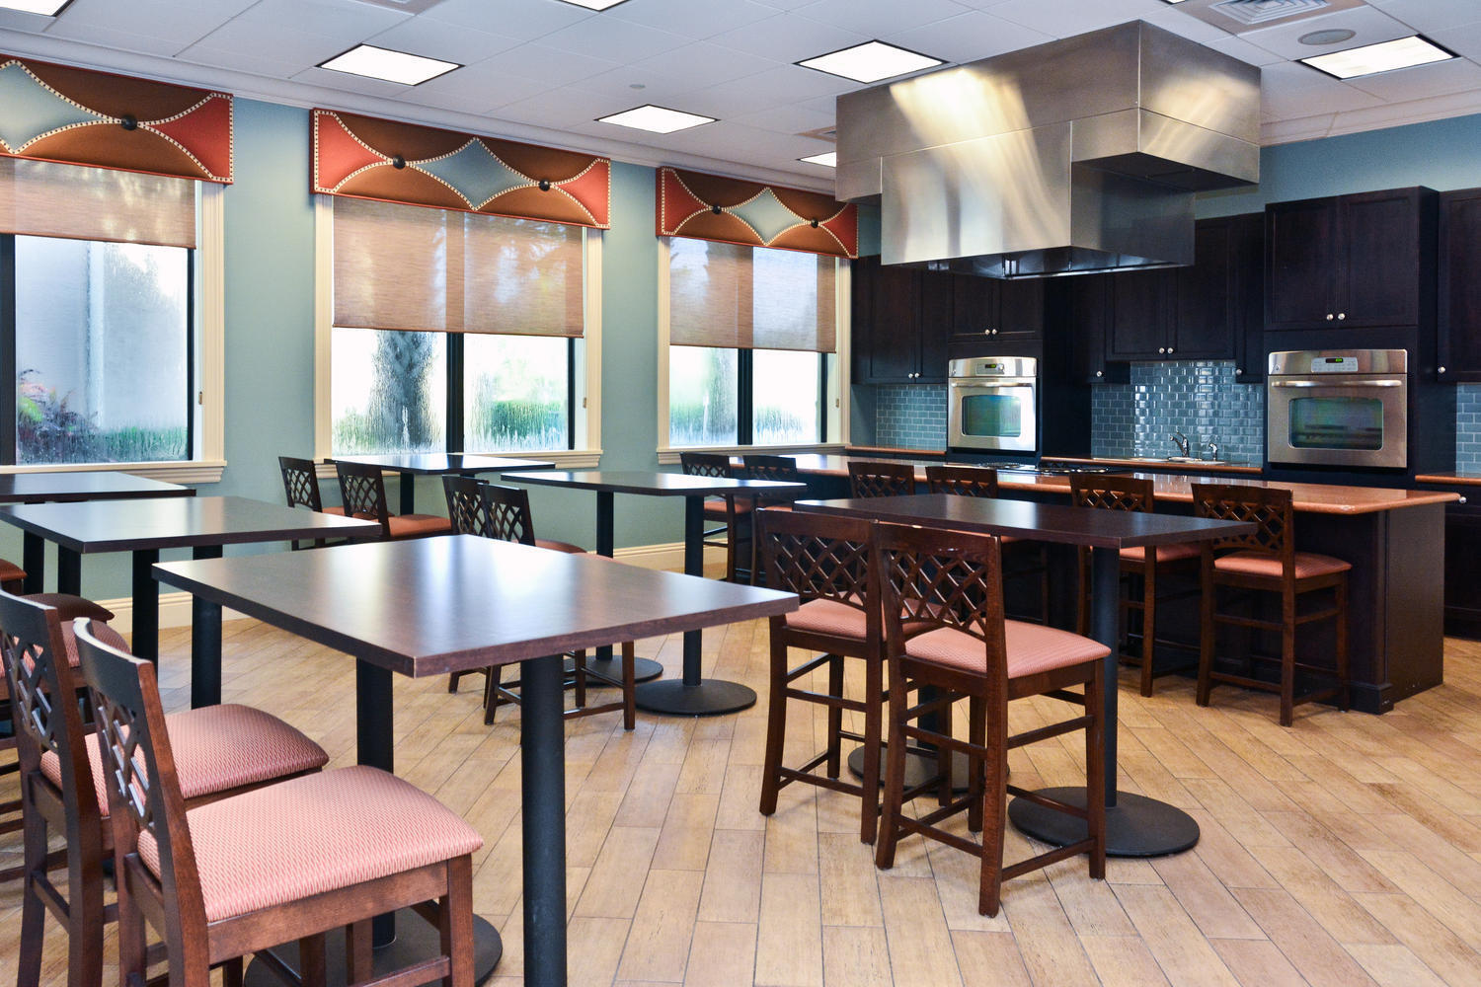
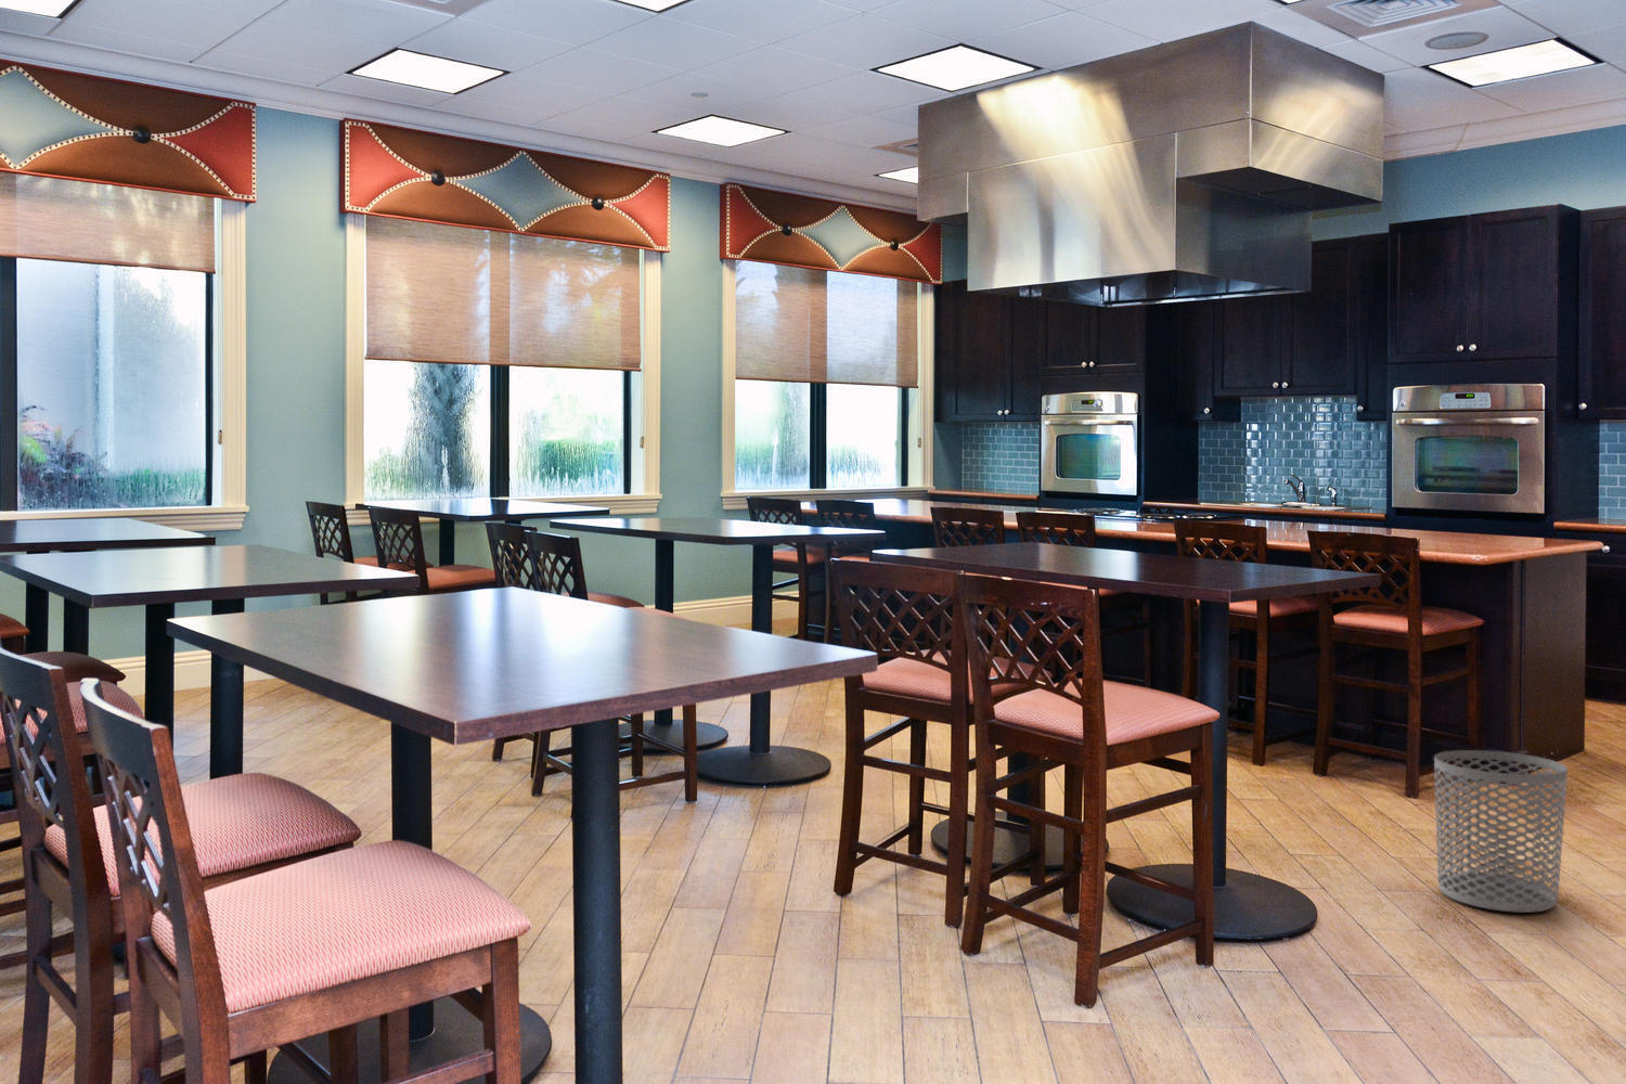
+ waste bin (1497, 829)
